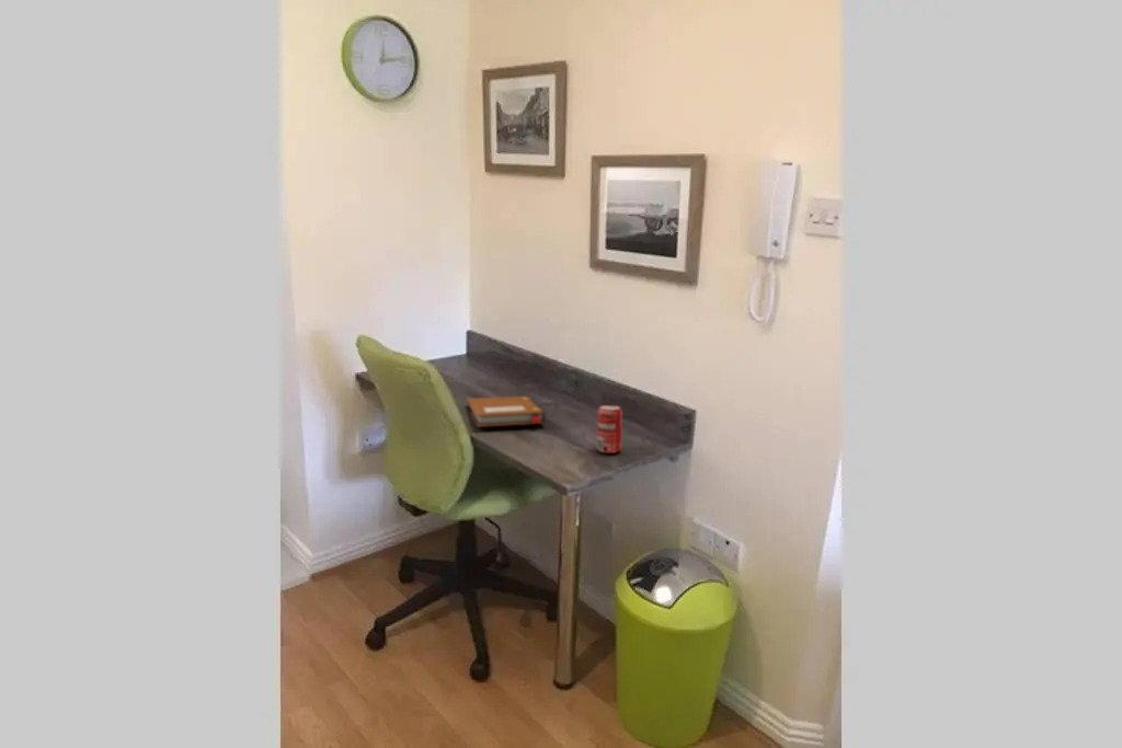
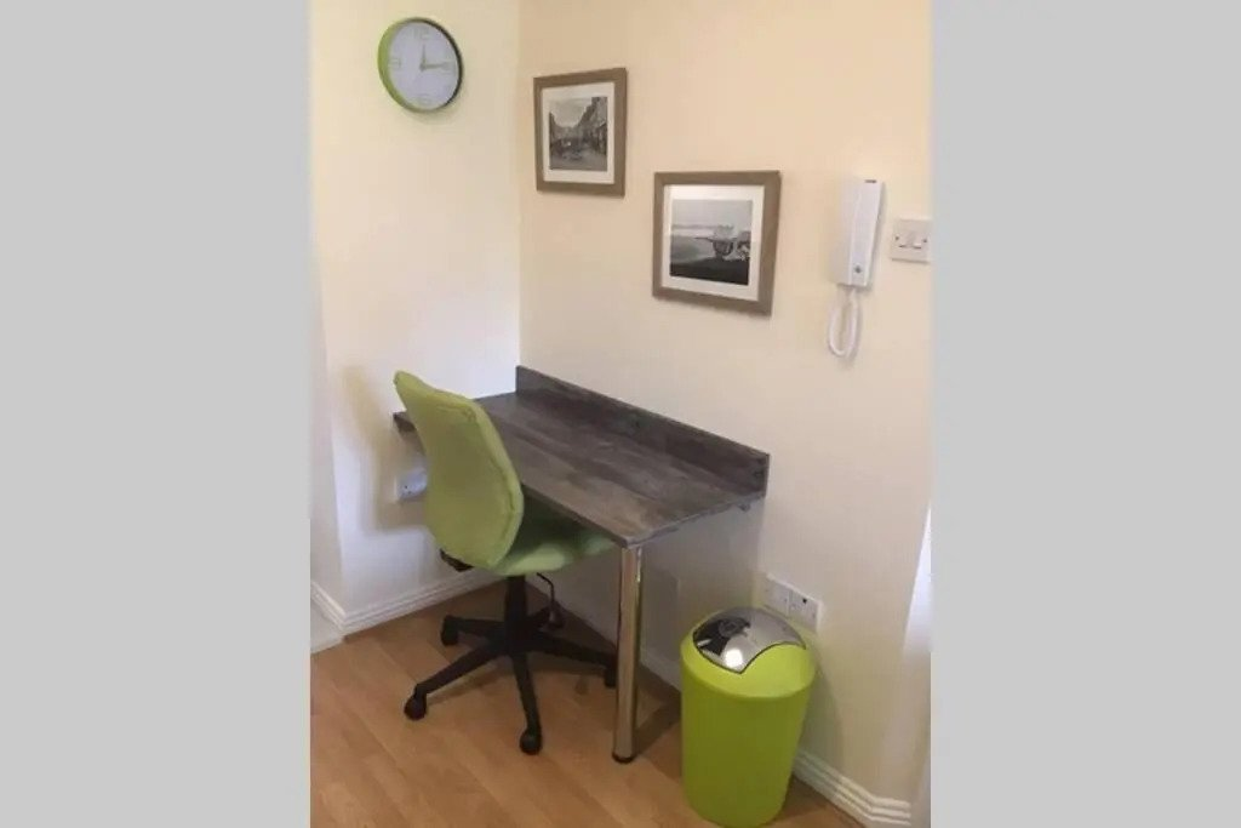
- beverage can (609, 428)
- notebook (505, 411)
